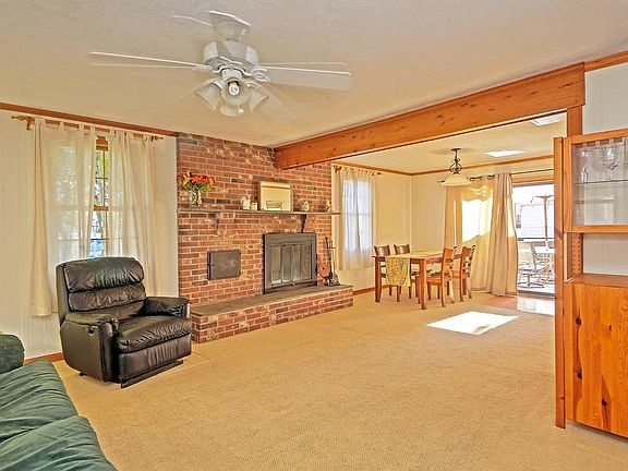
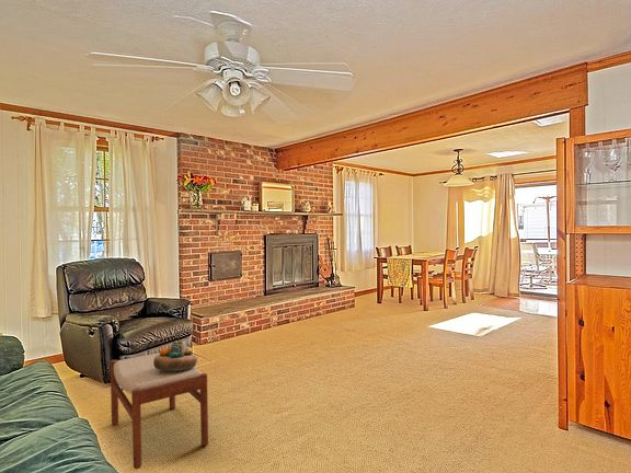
+ decorative bowl (174, 354)
+ ottoman (157, 400)
